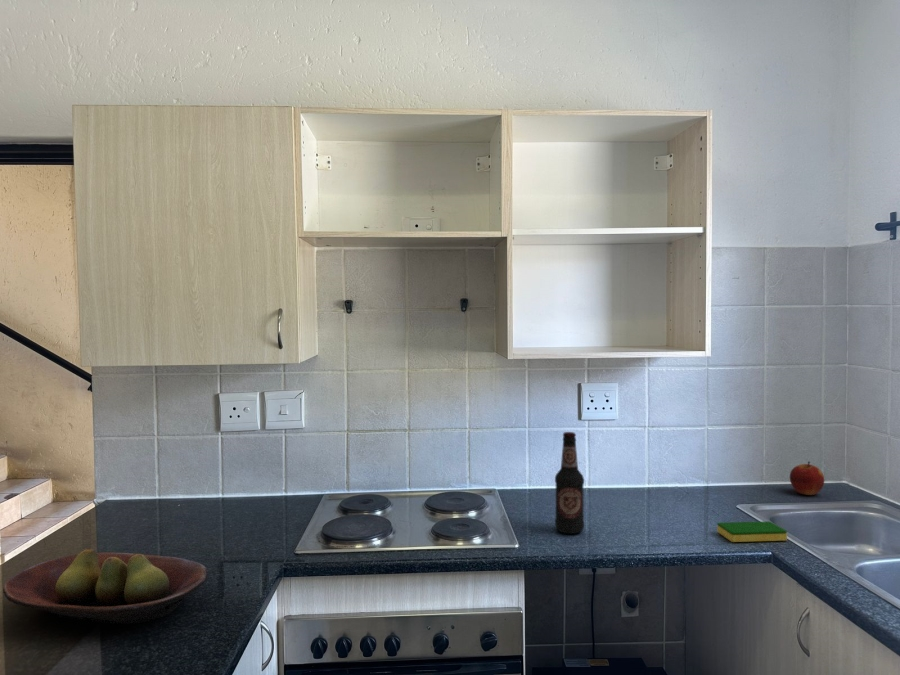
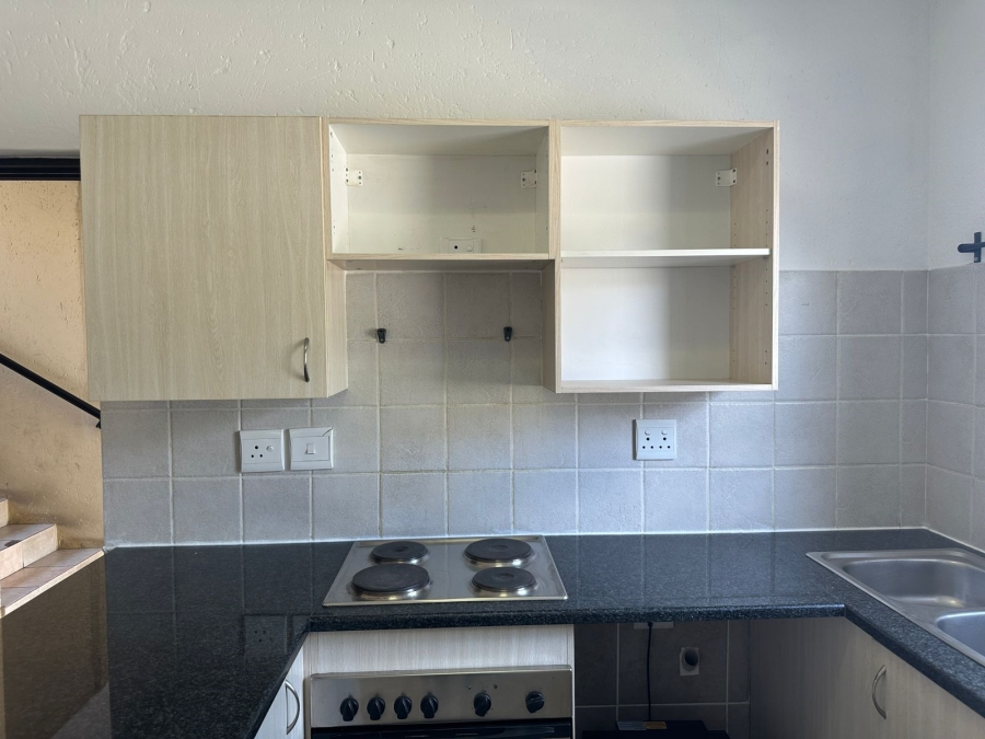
- bottle (569, 481)
- dish sponge (751, 531)
- fruit bowl (108, 580)
- apple (806, 477)
